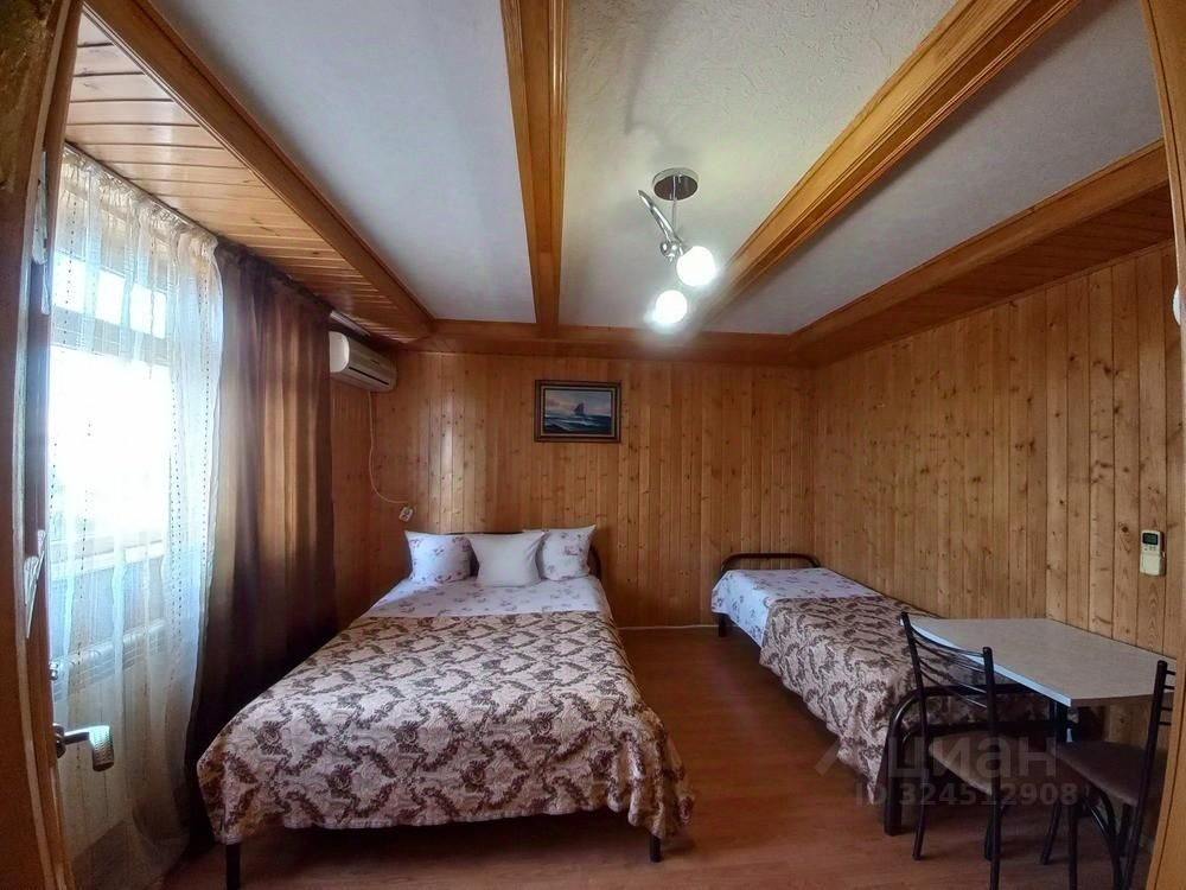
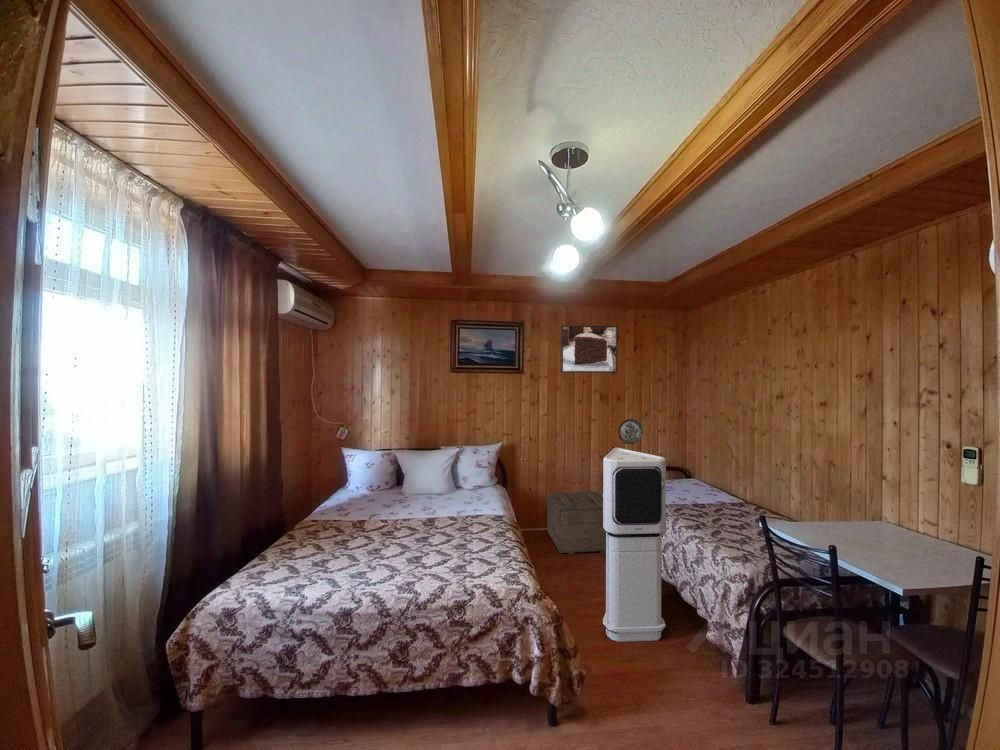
+ decorative plate (630, 431)
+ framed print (589, 349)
+ air purifier (626, 538)
+ wooden crate (580, 520)
